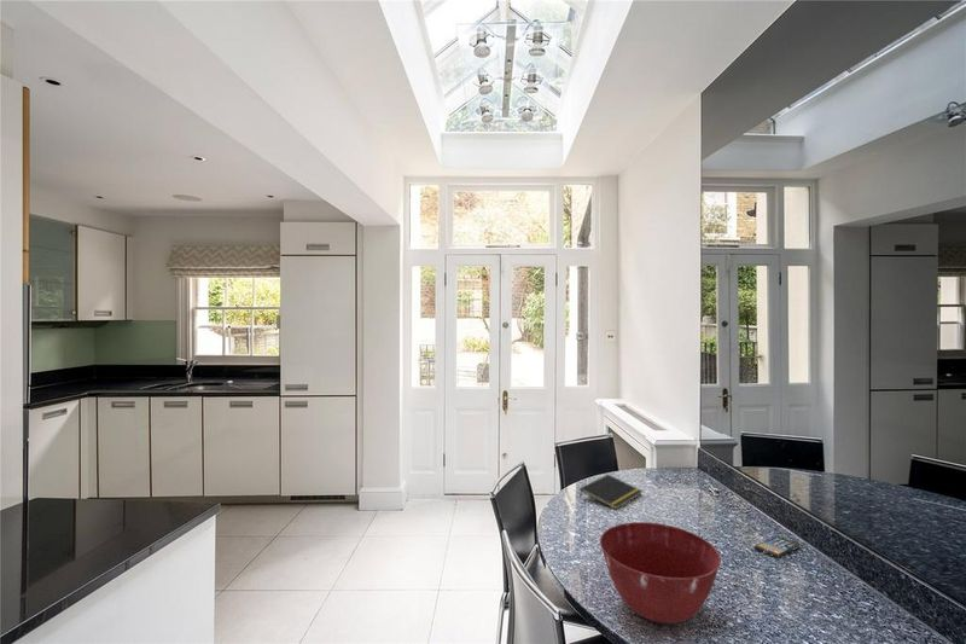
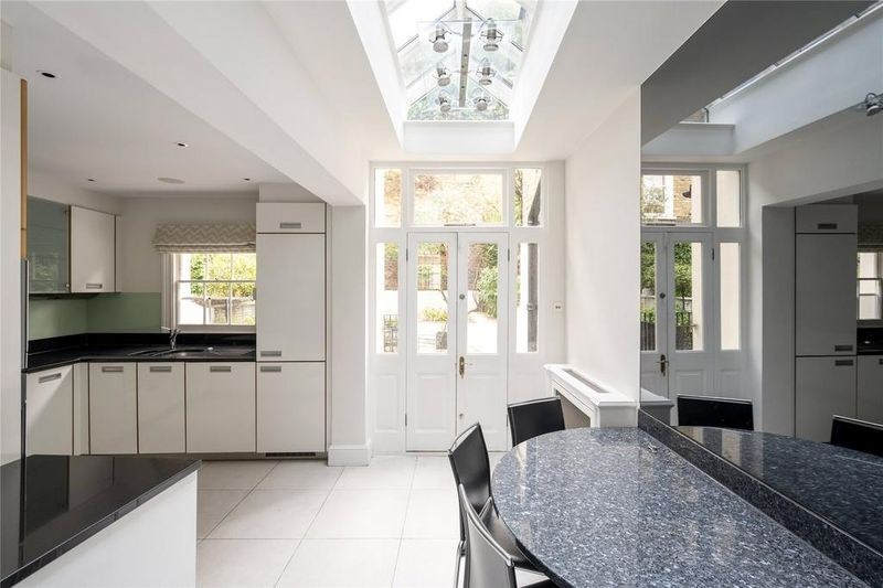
- smartphone (776, 546)
- mixing bowl (657, 575)
- notepad (611, 491)
